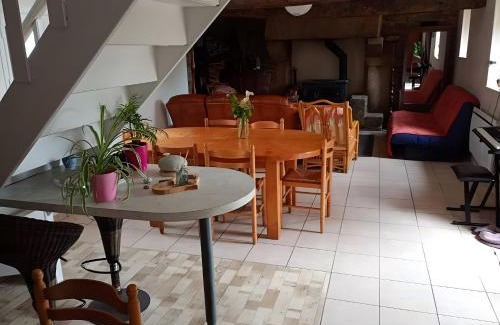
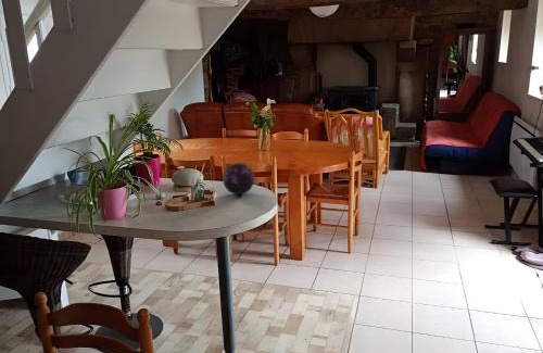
+ decorative orb (238, 178)
